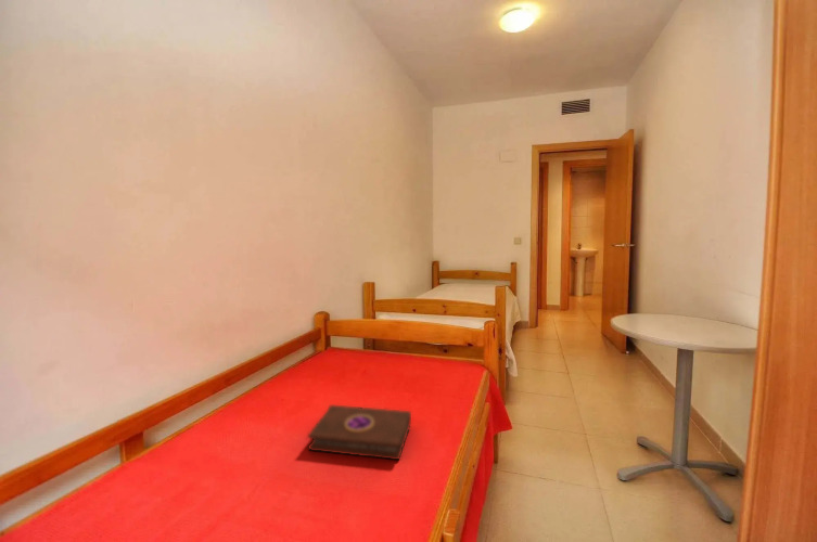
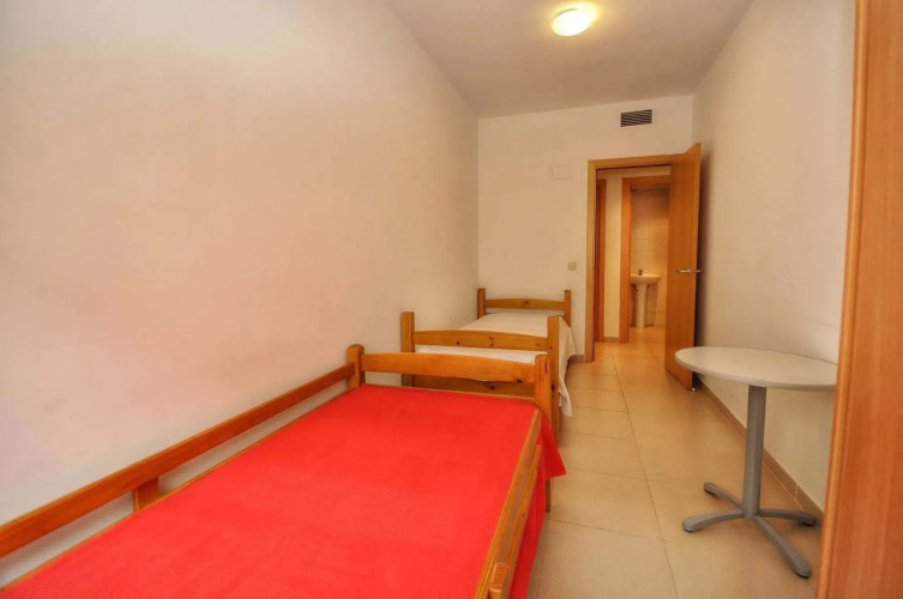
- book (362, 426)
